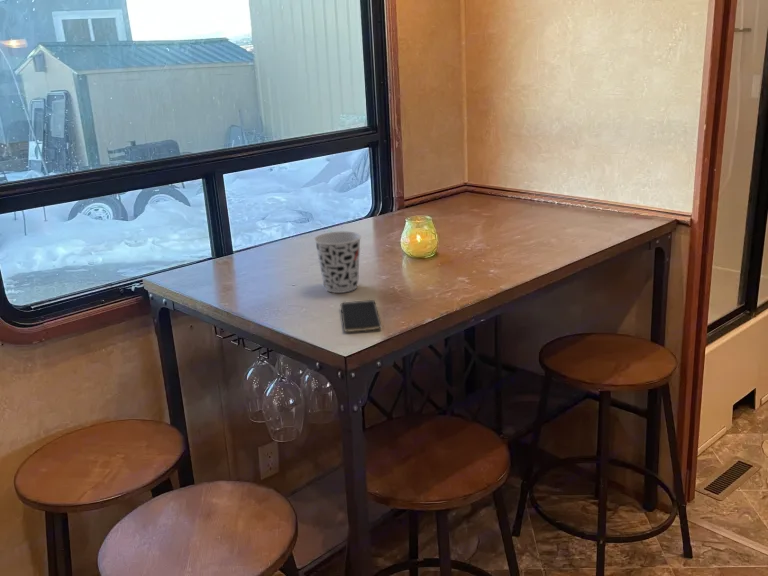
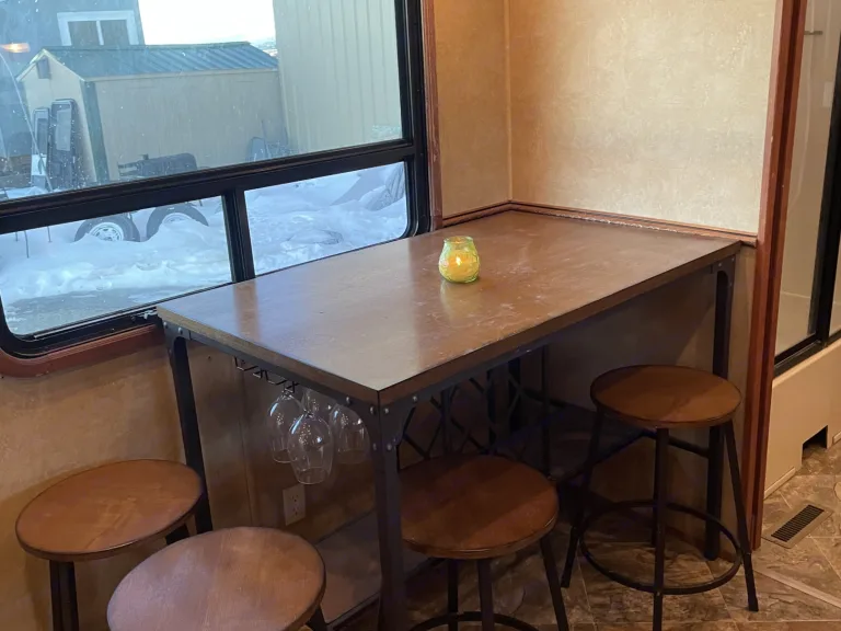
- cup (339, 262)
- smartphone (360, 315)
